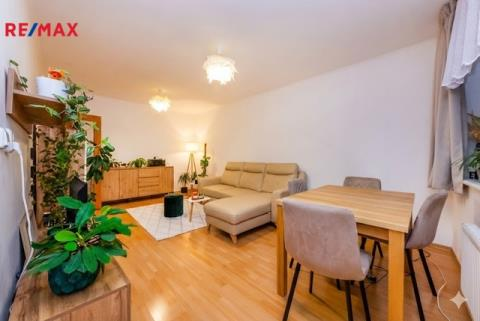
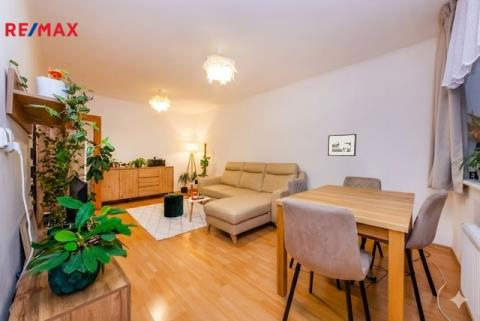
+ picture frame (341, 145)
